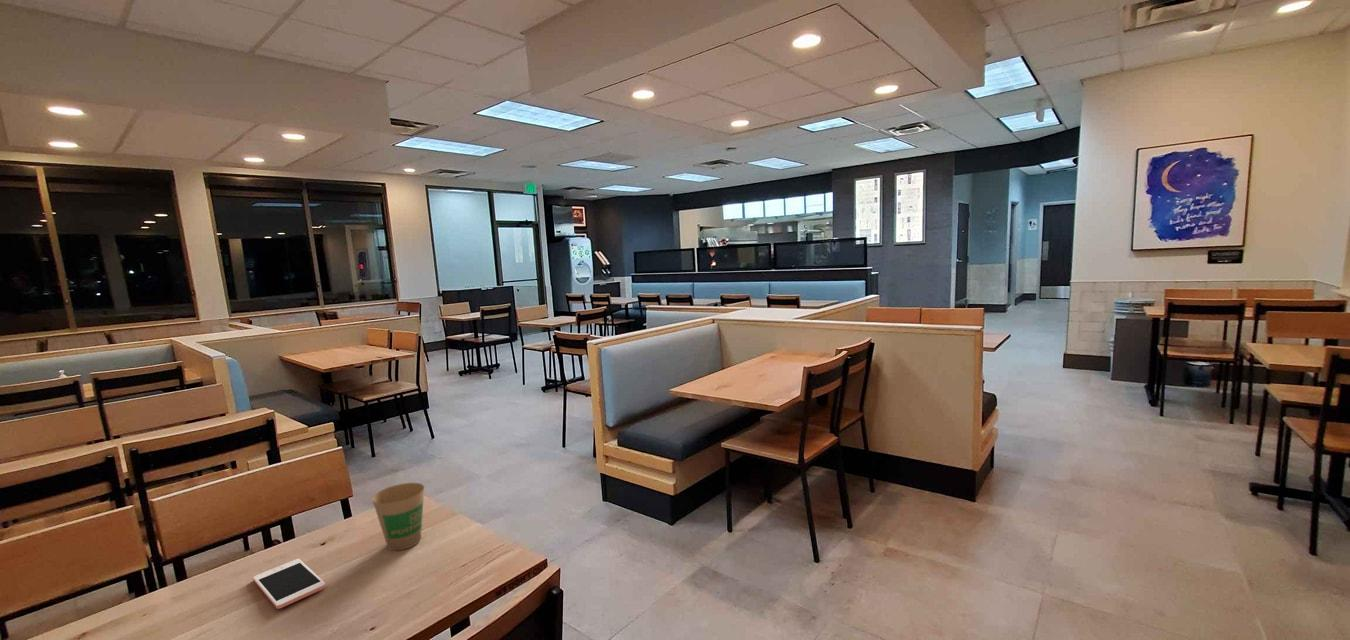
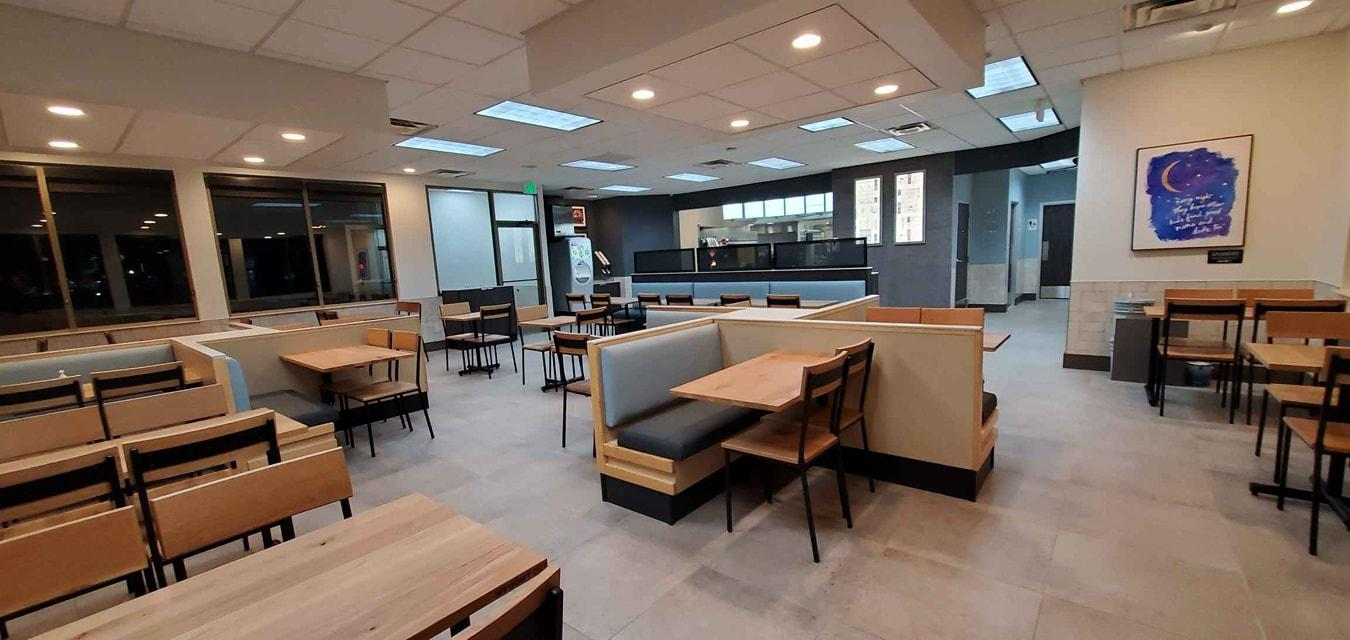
- paper cup (401, 517)
- cell phone (288, 582)
